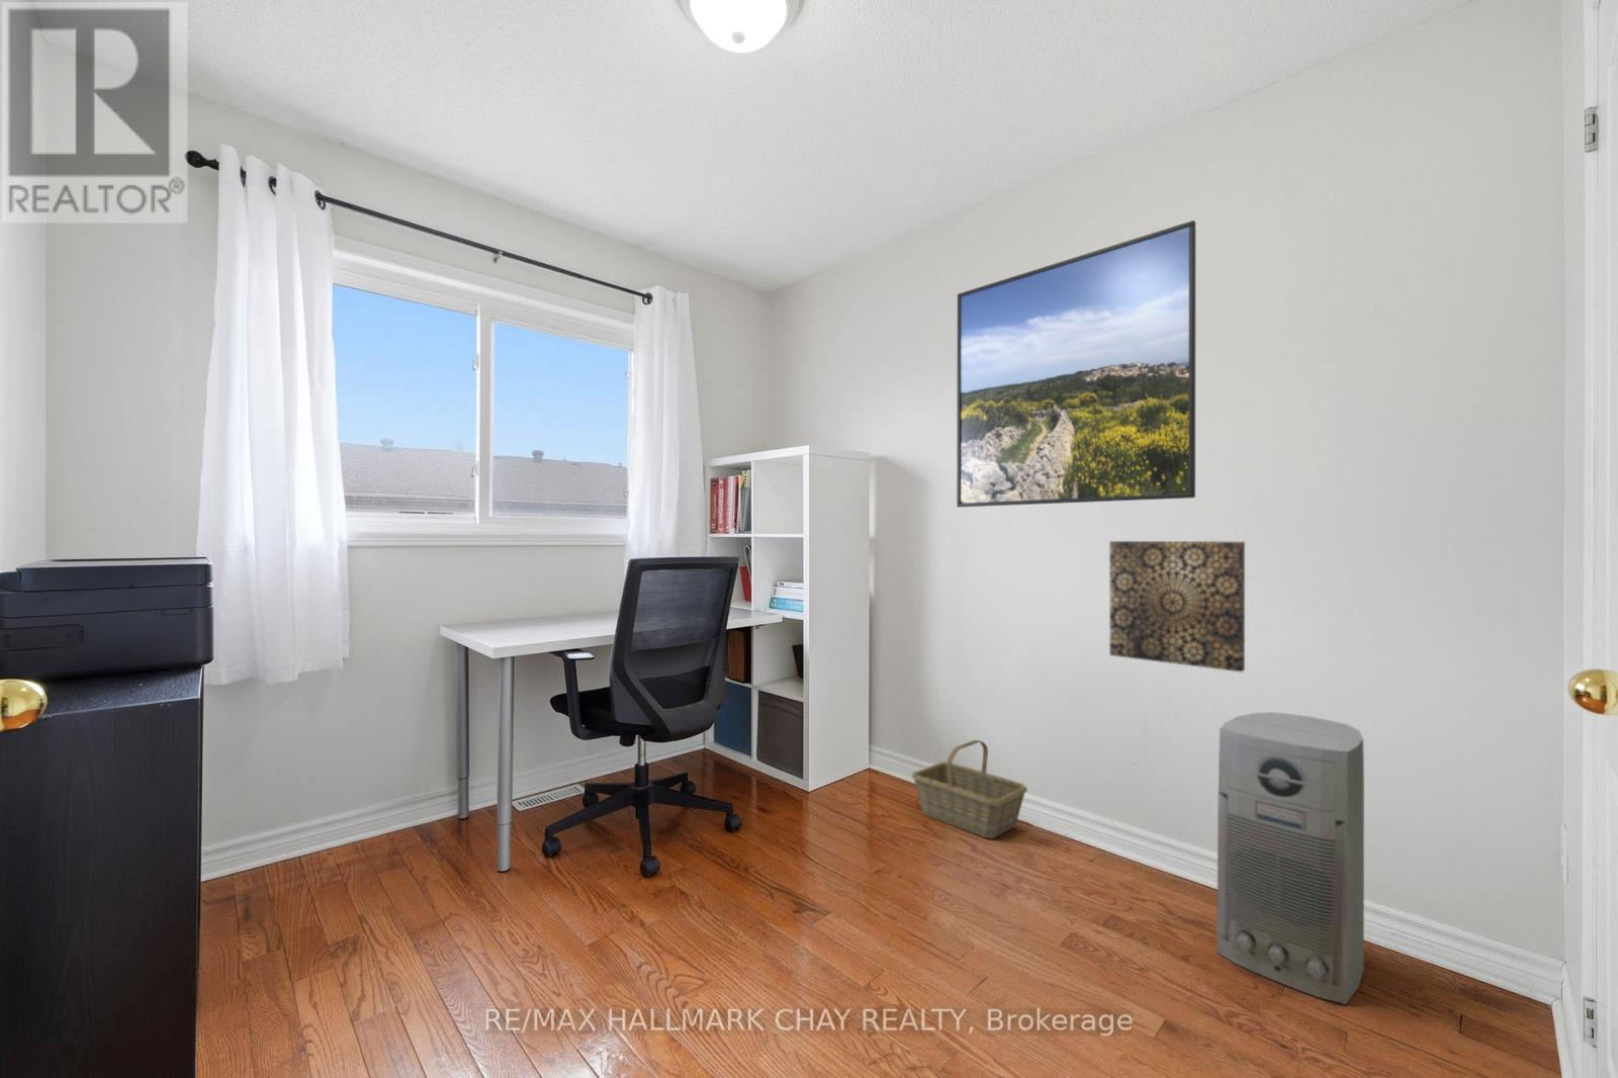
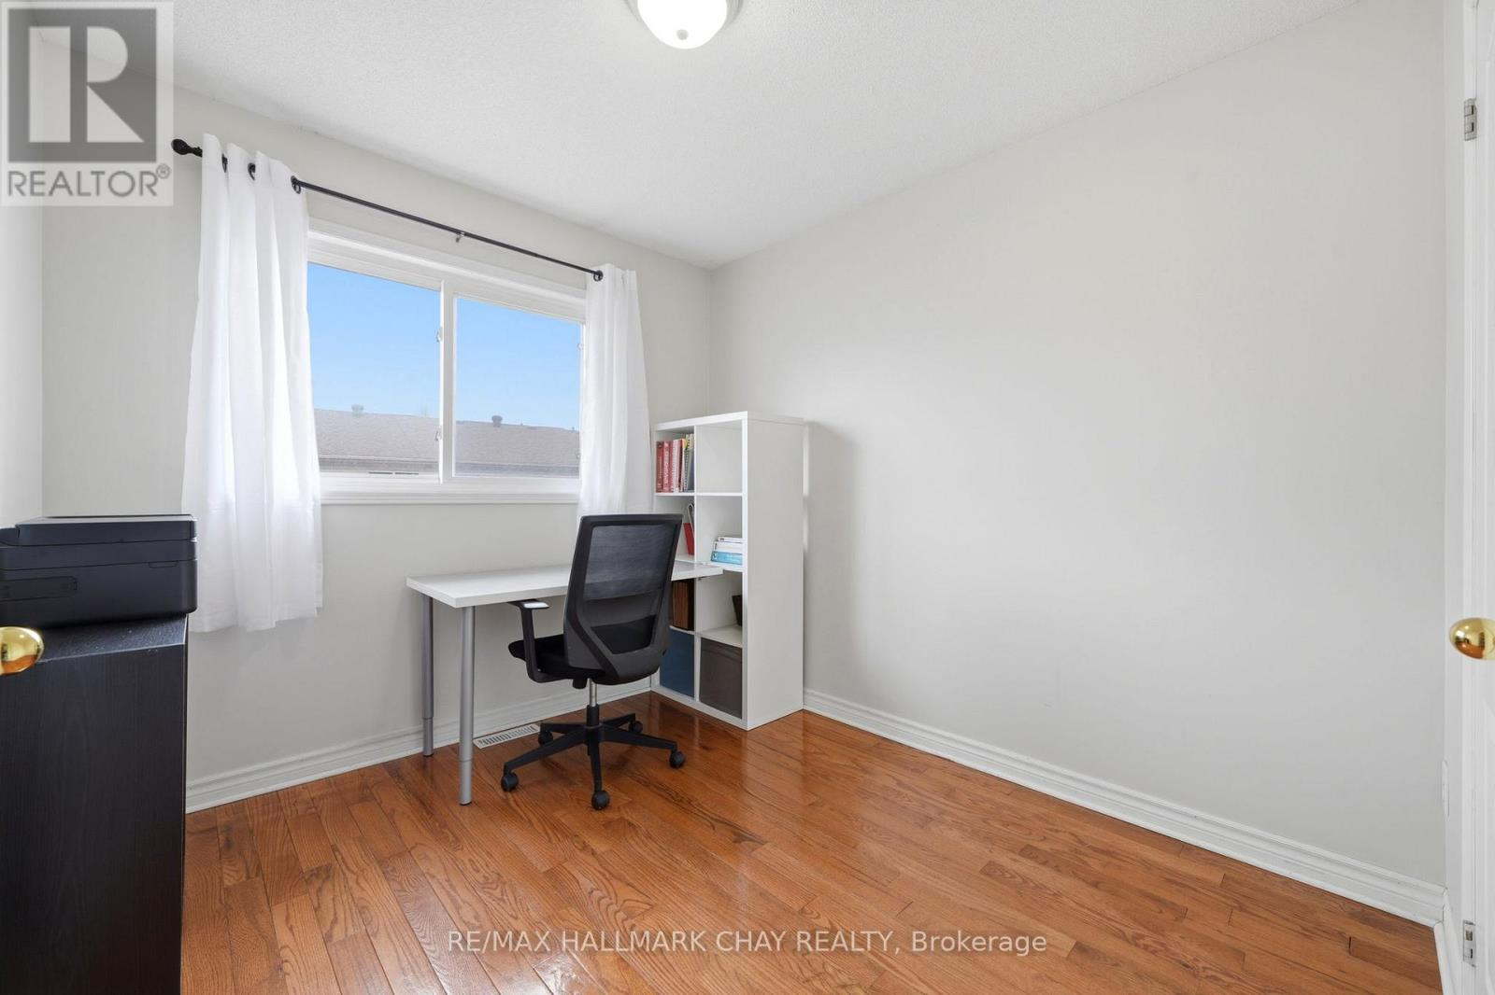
- basket (967, 781)
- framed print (1061, 383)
- wall art (1173, 602)
- air purifier (1292, 840)
